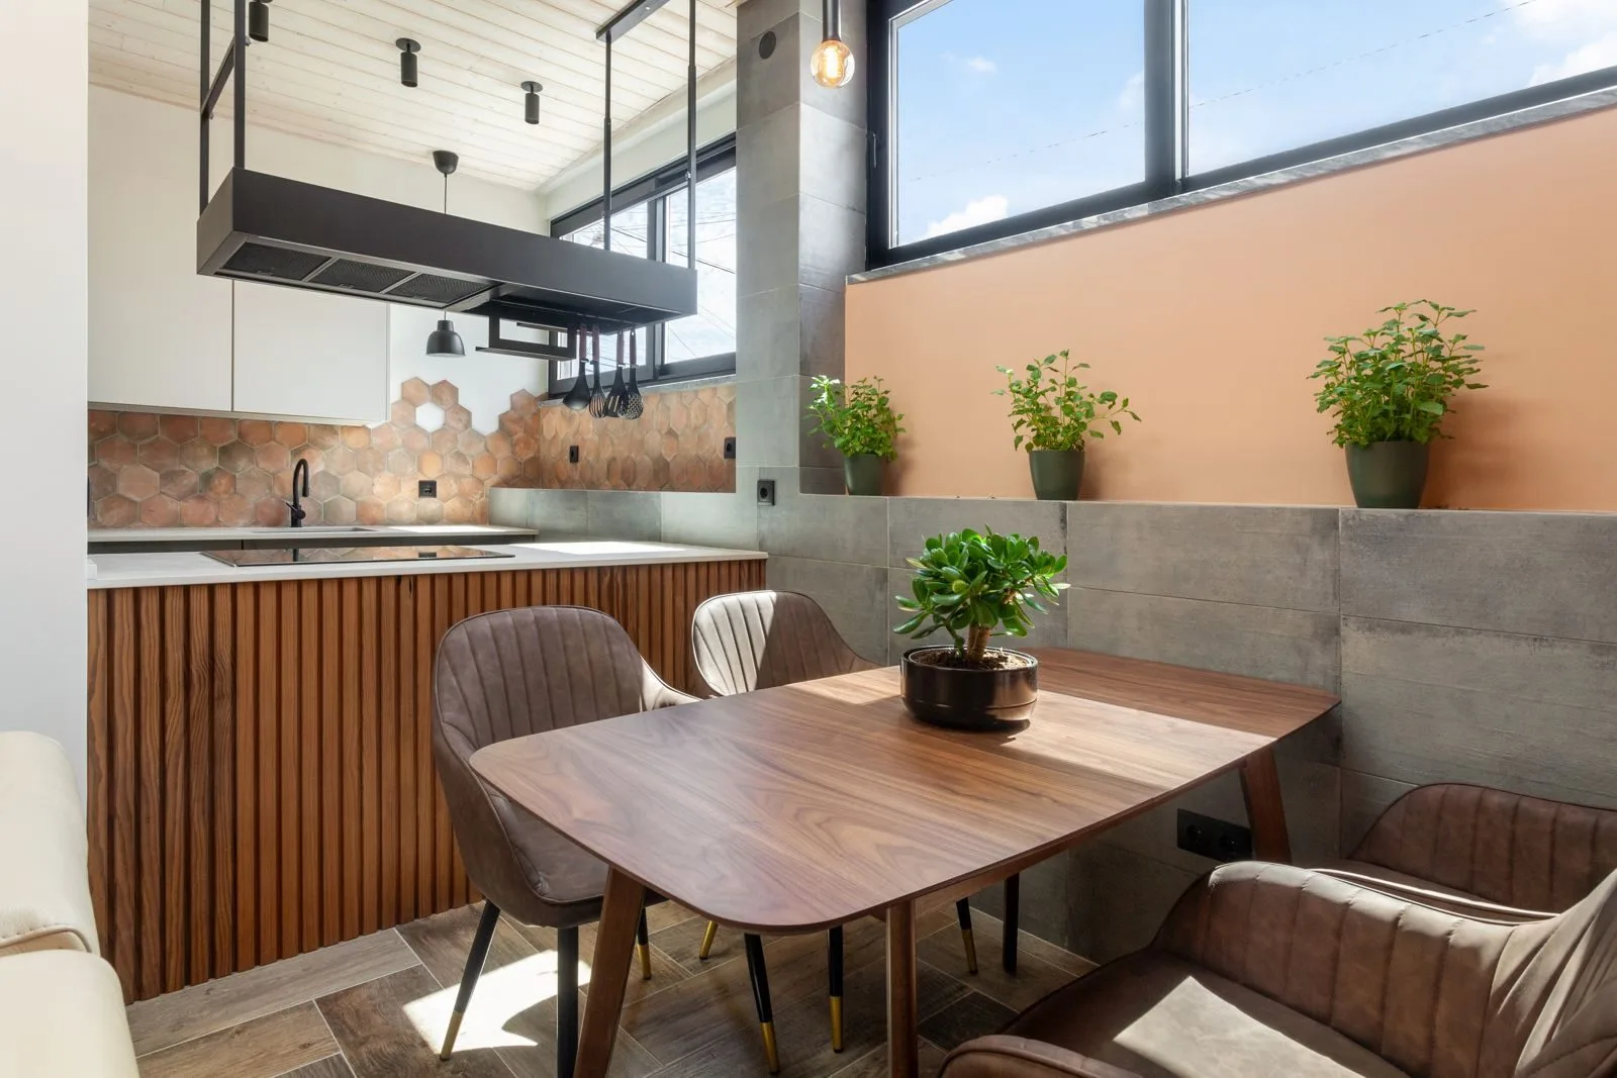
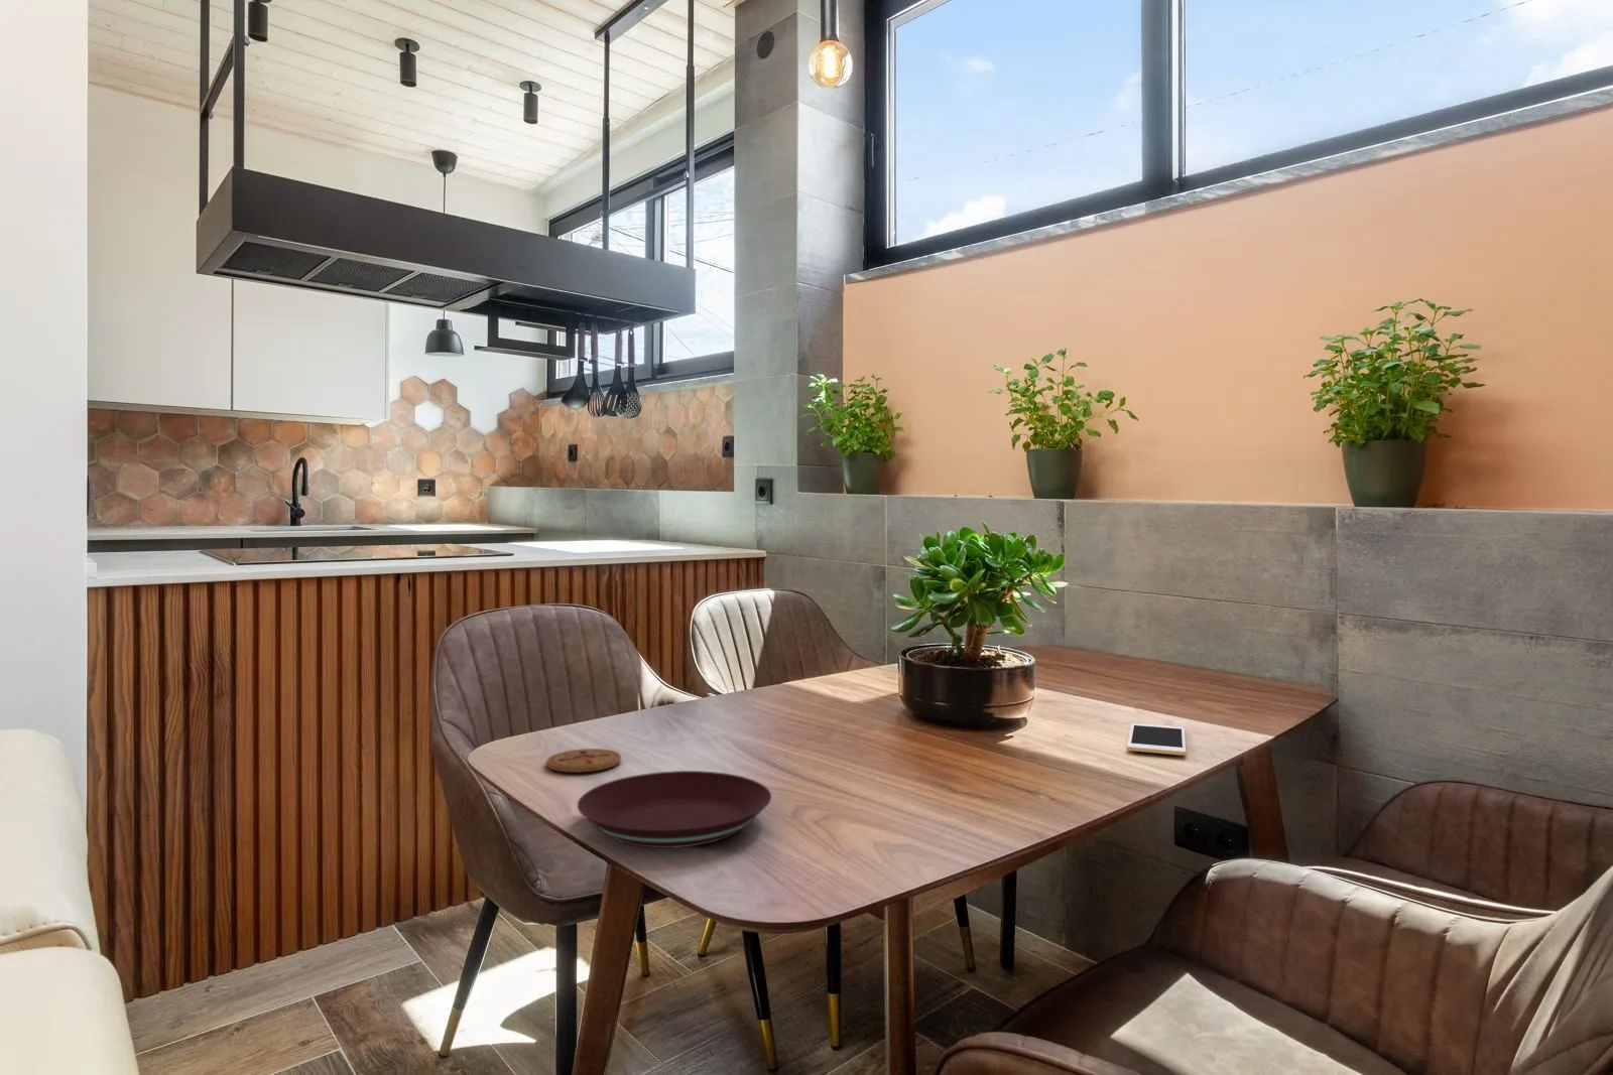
+ coaster (583, 759)
+ cell phone (1156, 738)
+ plate (676, 810)
